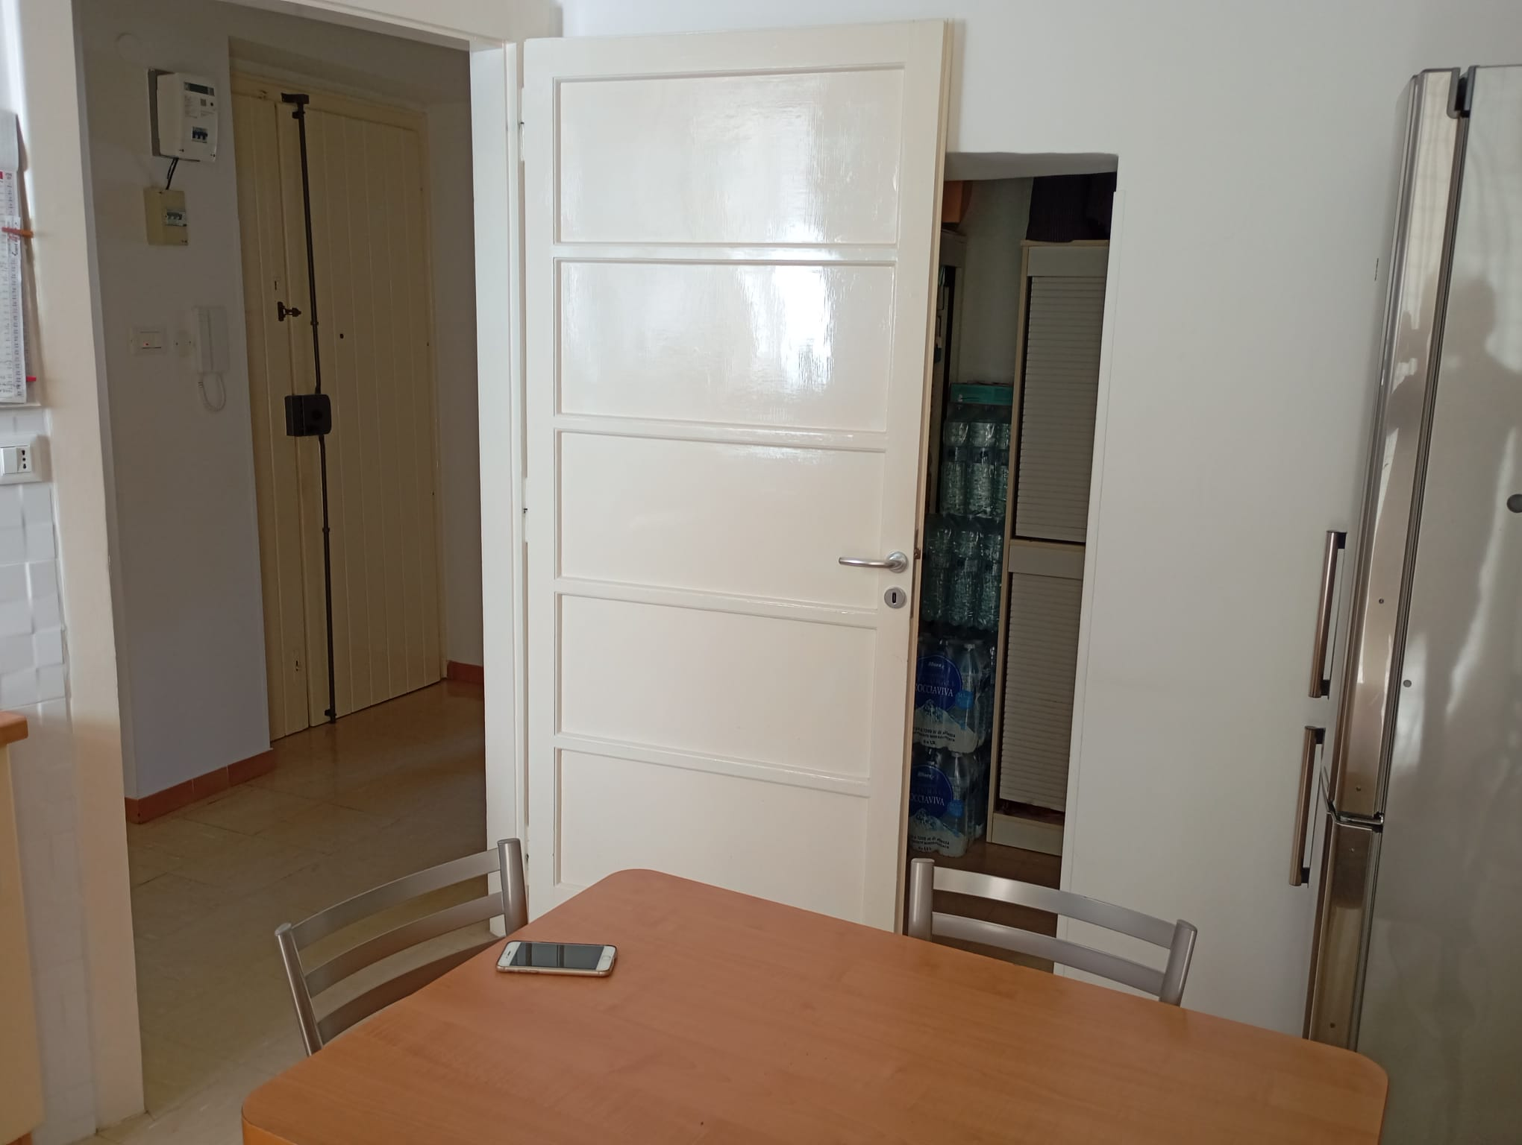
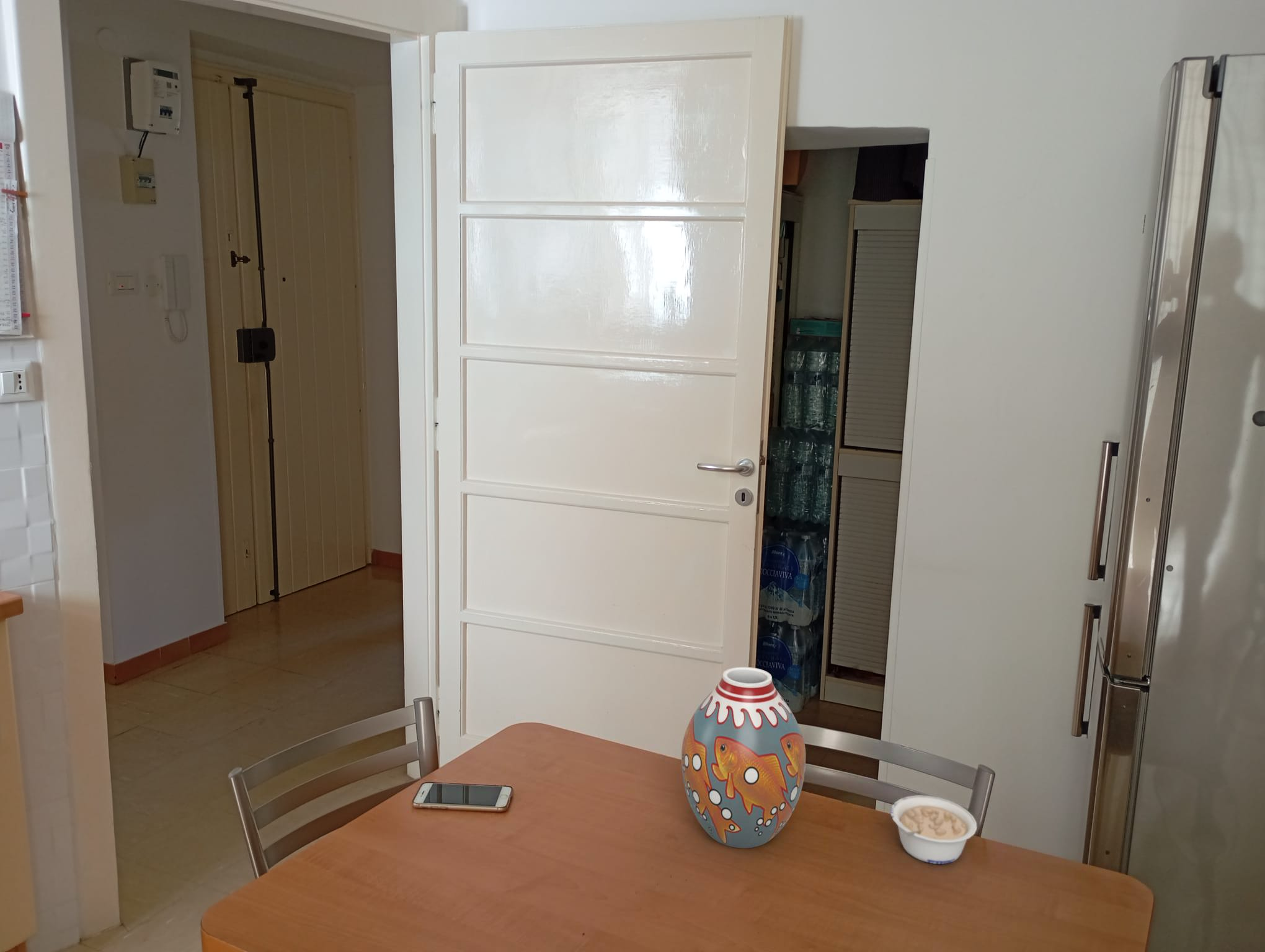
+ vase (743, 755)
+ legume (933, 831)
